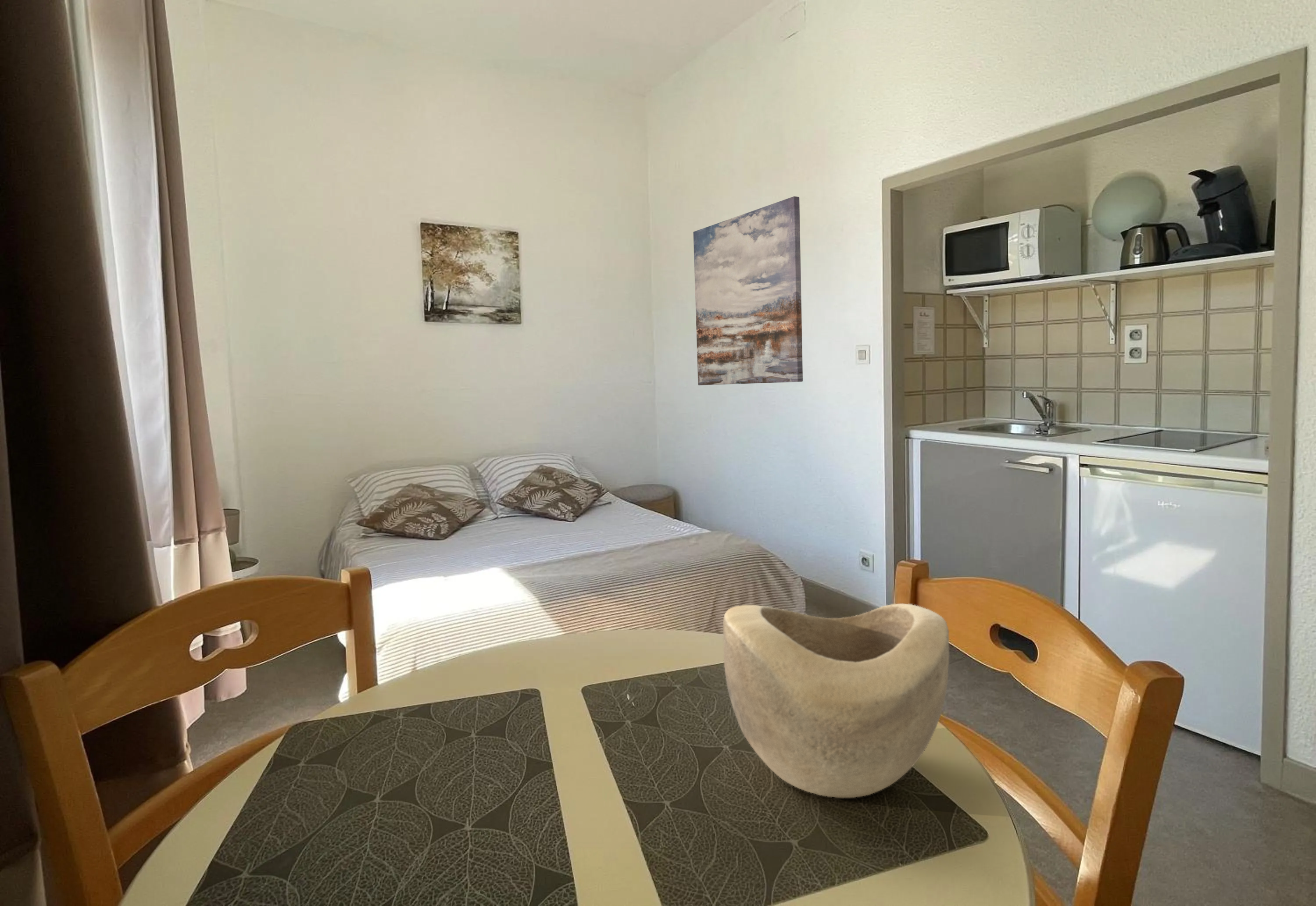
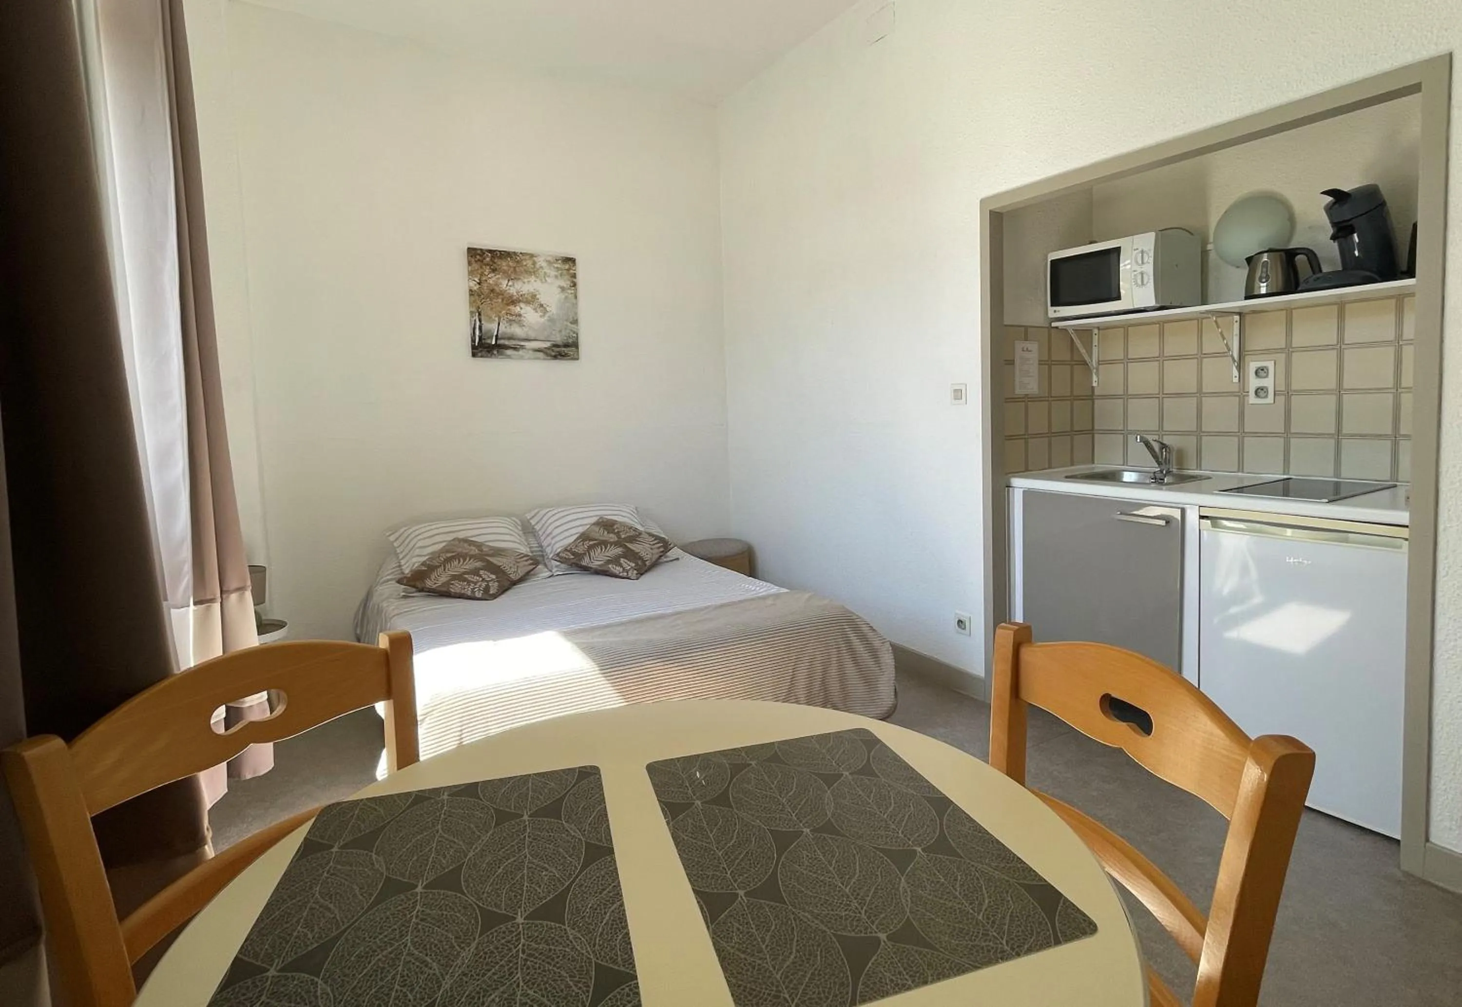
- decorative bowl (833, 689)
- wall art (744, 300)
